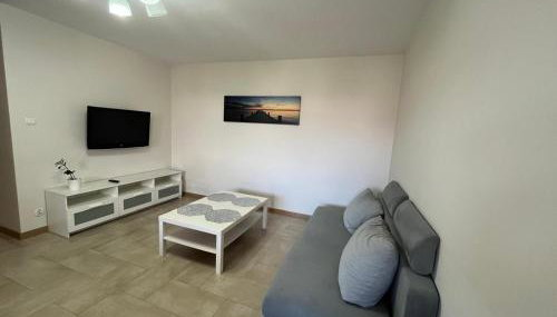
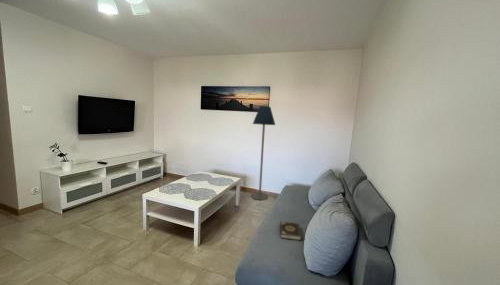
+ book (290, 230)
+ floor lamp (262, 152)
